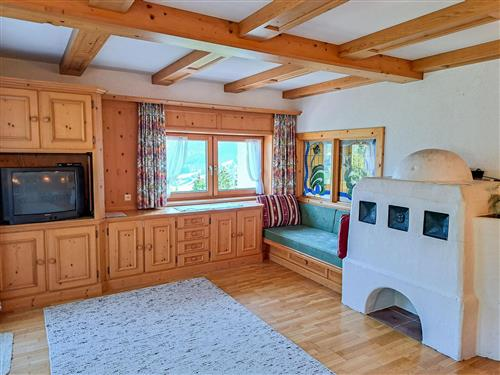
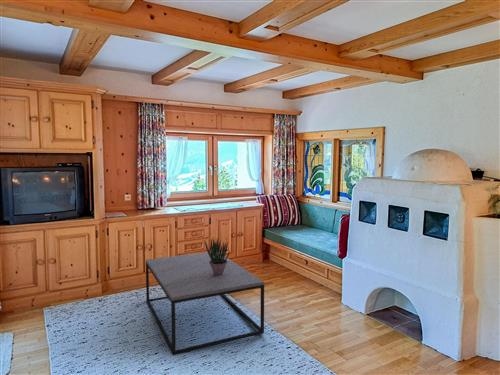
+ potted plant (217, 255)
+ coffee table (199, 292)
